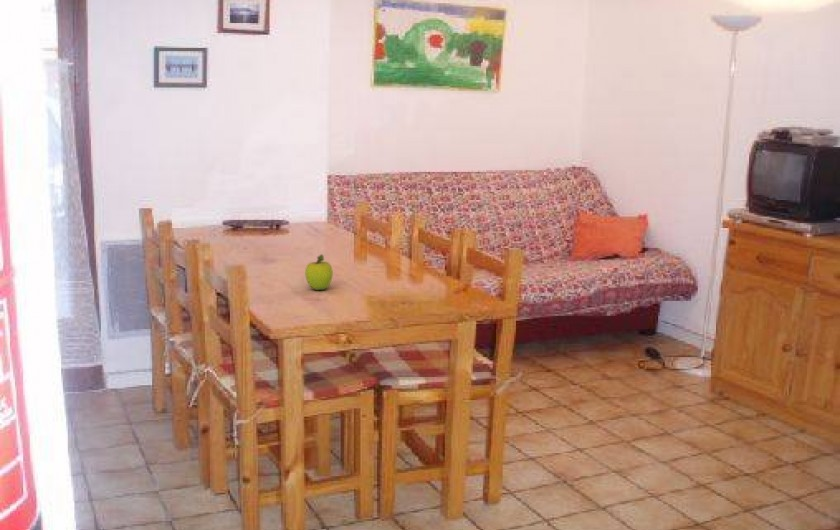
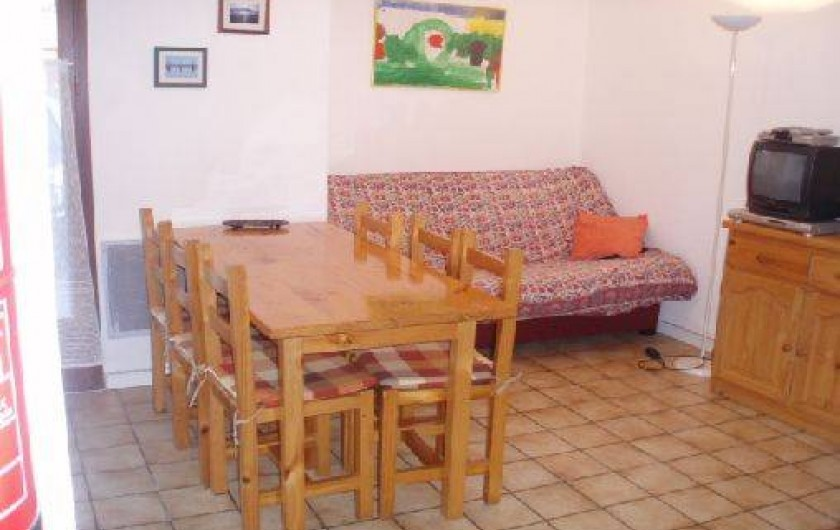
- fruit (319, 272)
